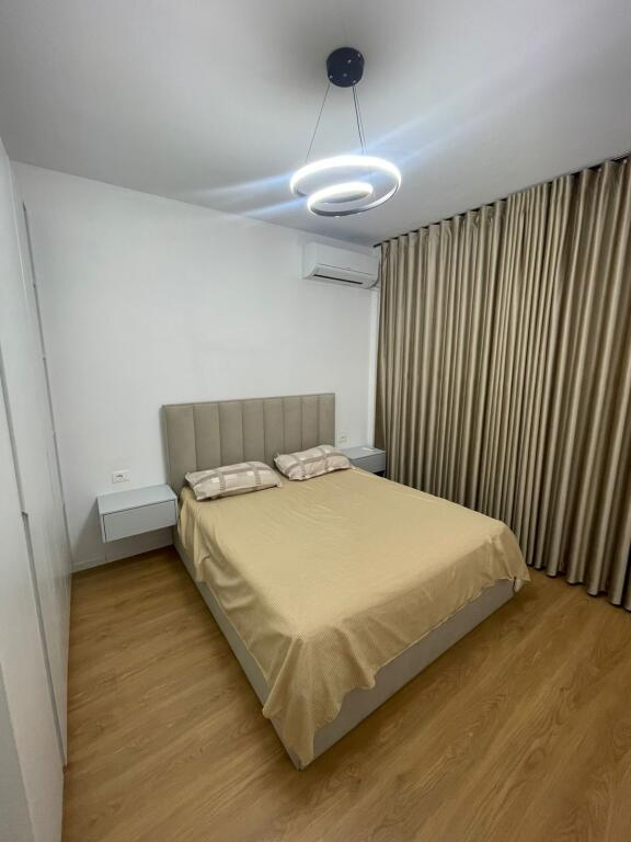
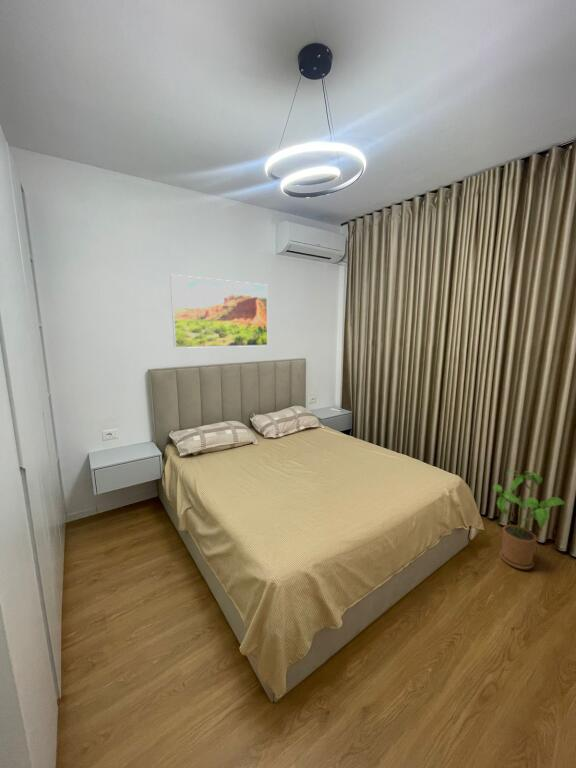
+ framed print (224, 314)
+ house plant (525, 519)
